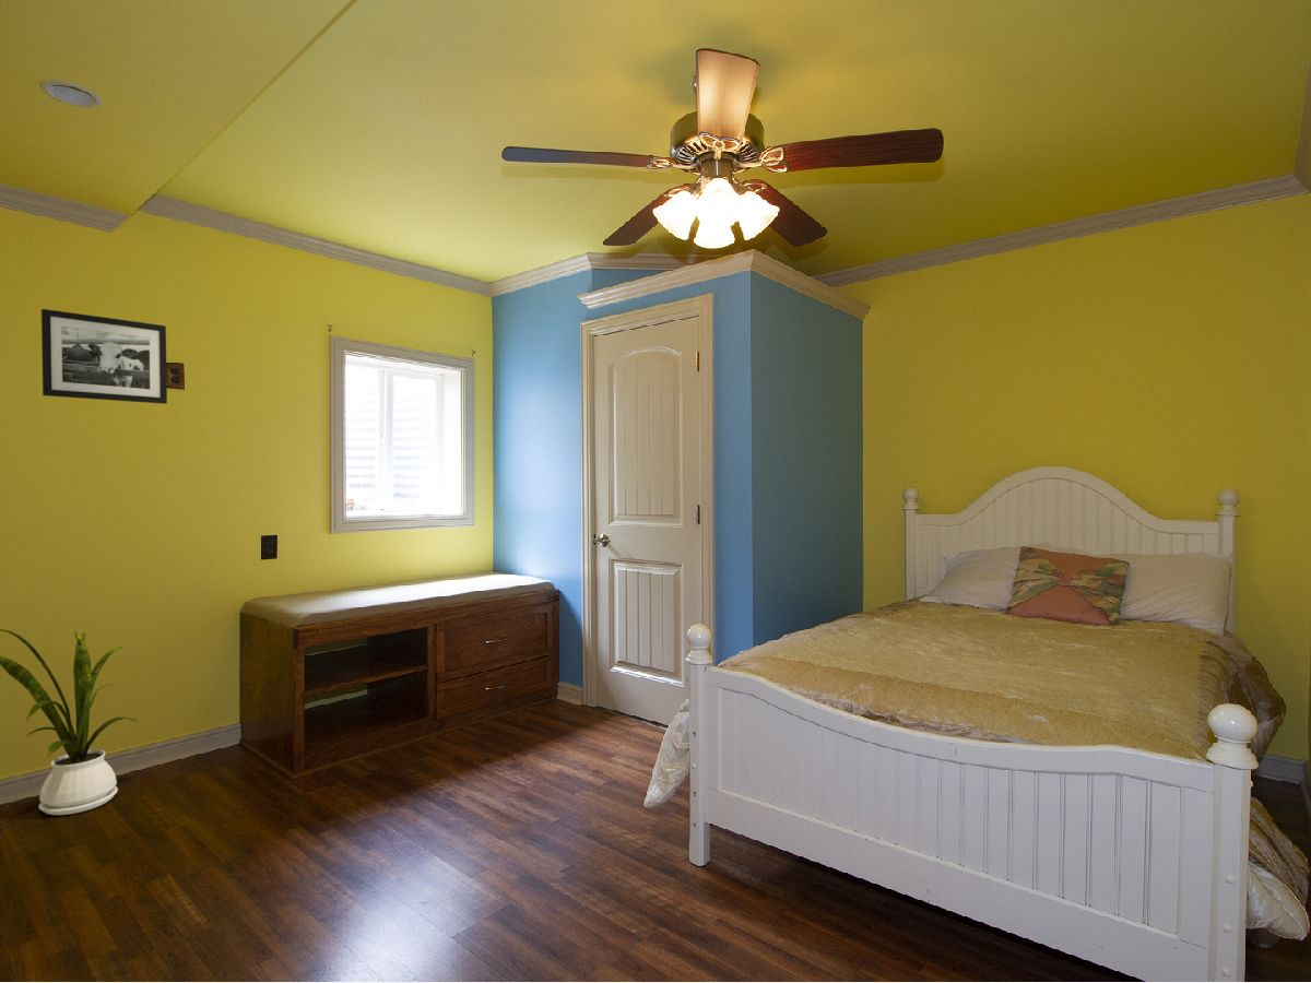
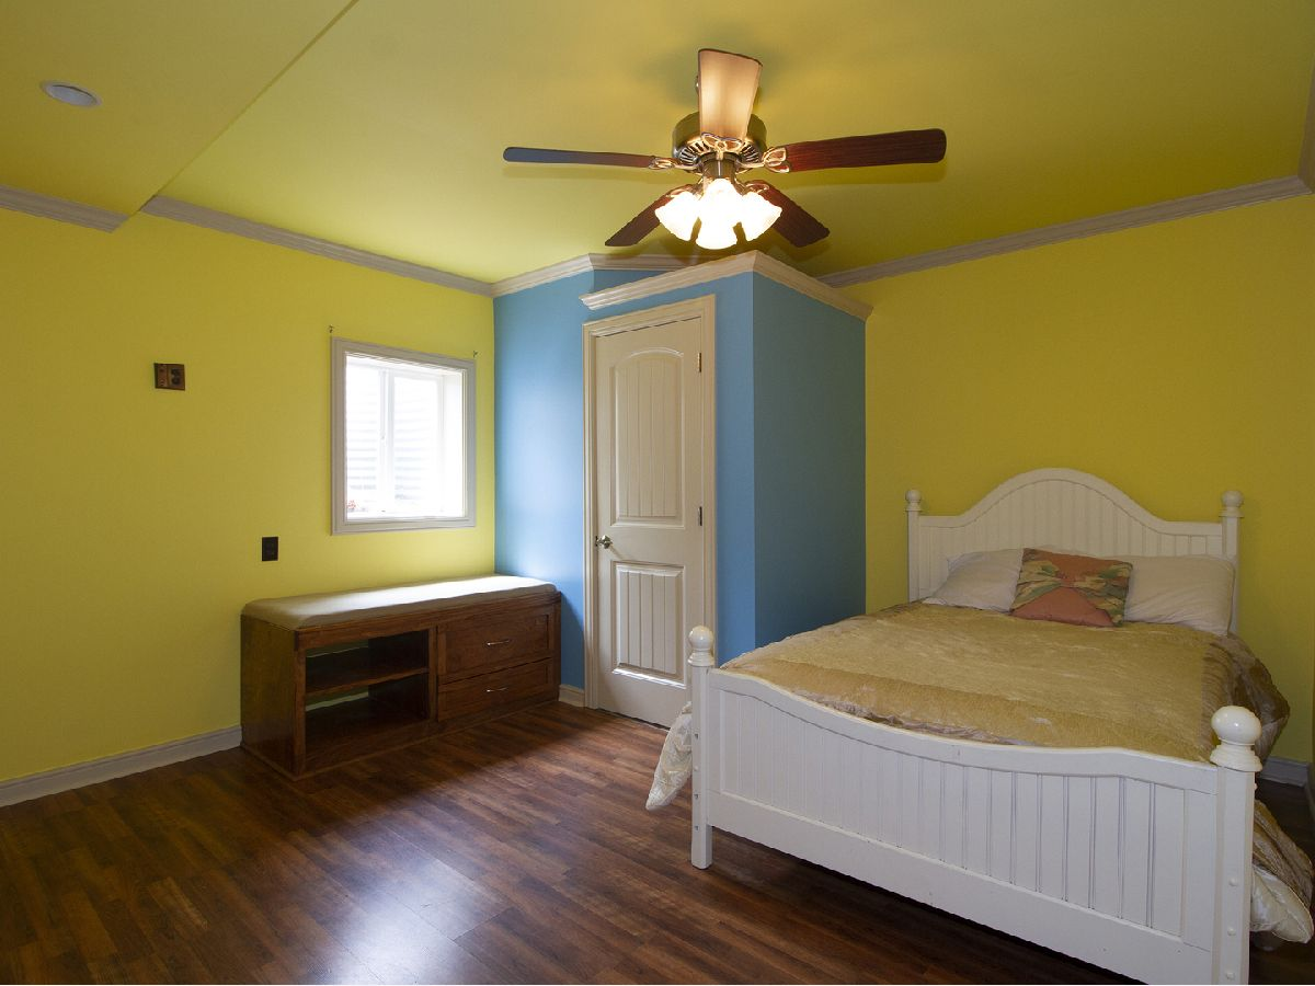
- house plant (67, 711)
- picture frame (107, 358)
